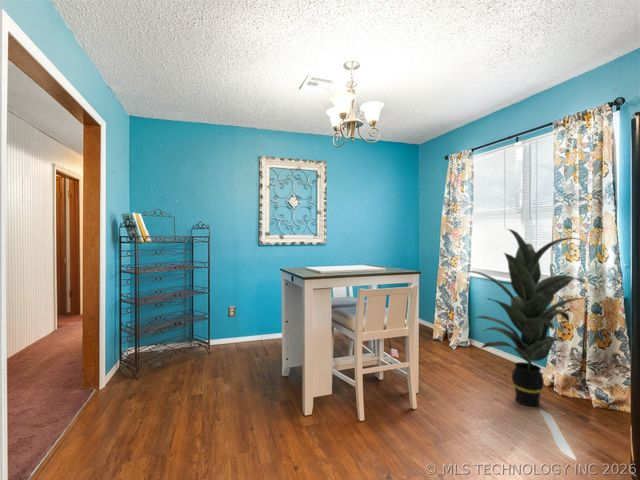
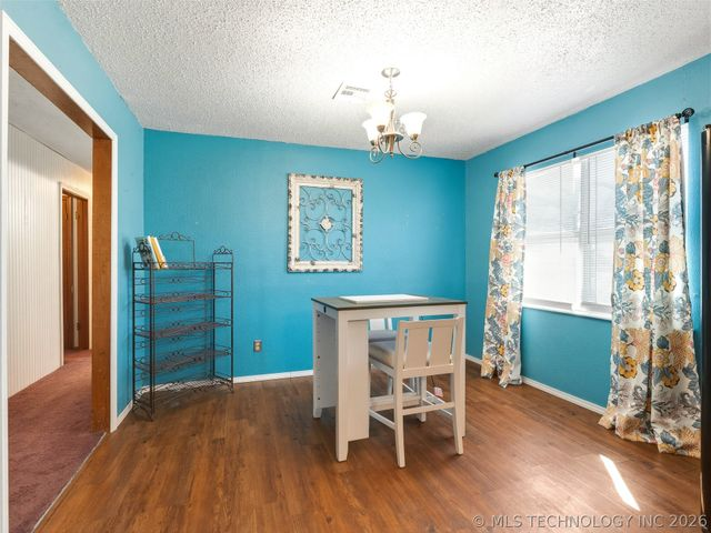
- indoor plant (525, 313)
